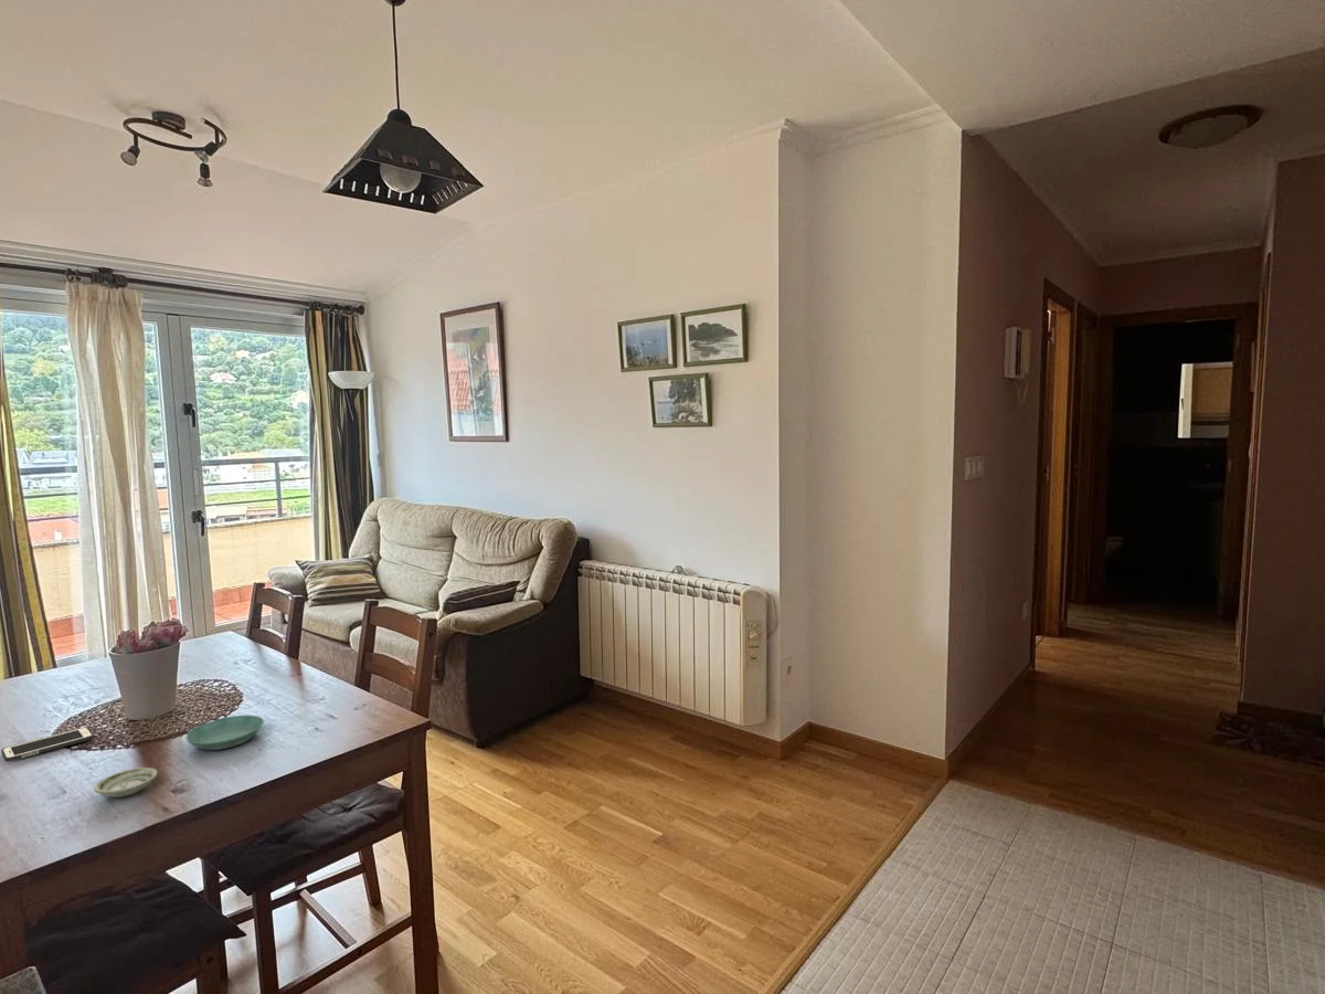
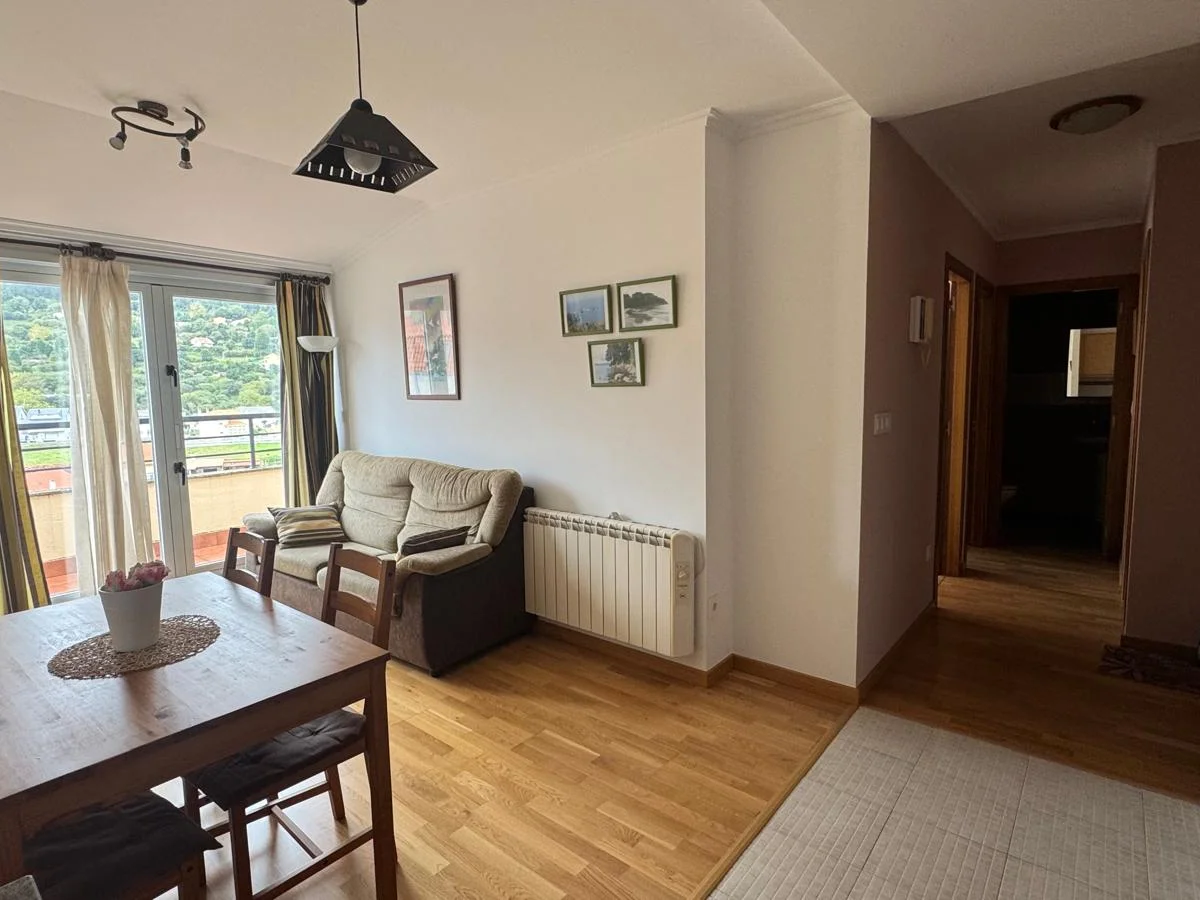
- cell phone (49, 743)
- saucer (225, 733)
- saucer (126, 784)
